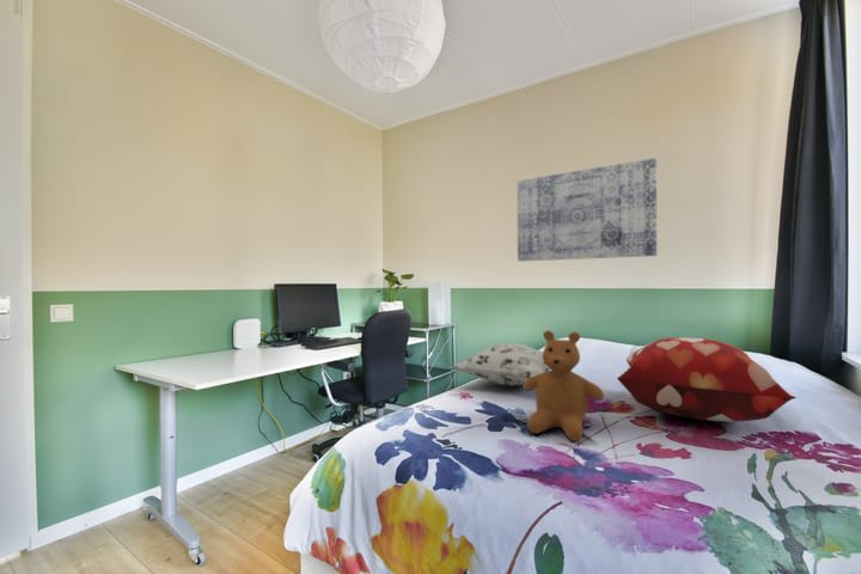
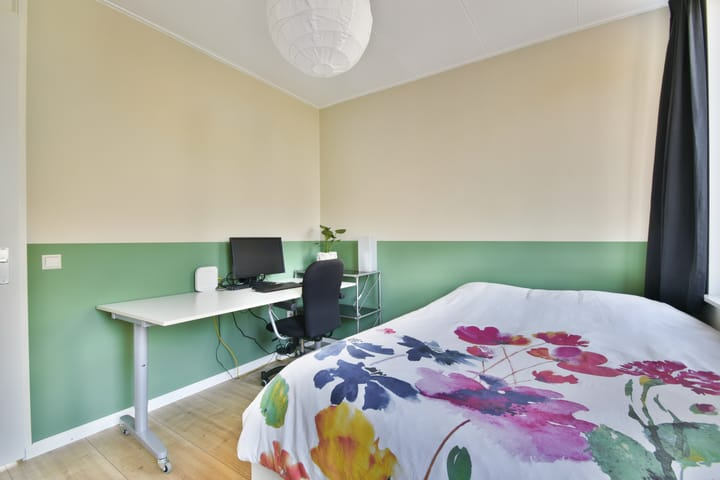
- decorative pillow (694, 374)
- decorative pillow (509, 364)
- wall art (580, 214)
- teddy bear (558, 380)
